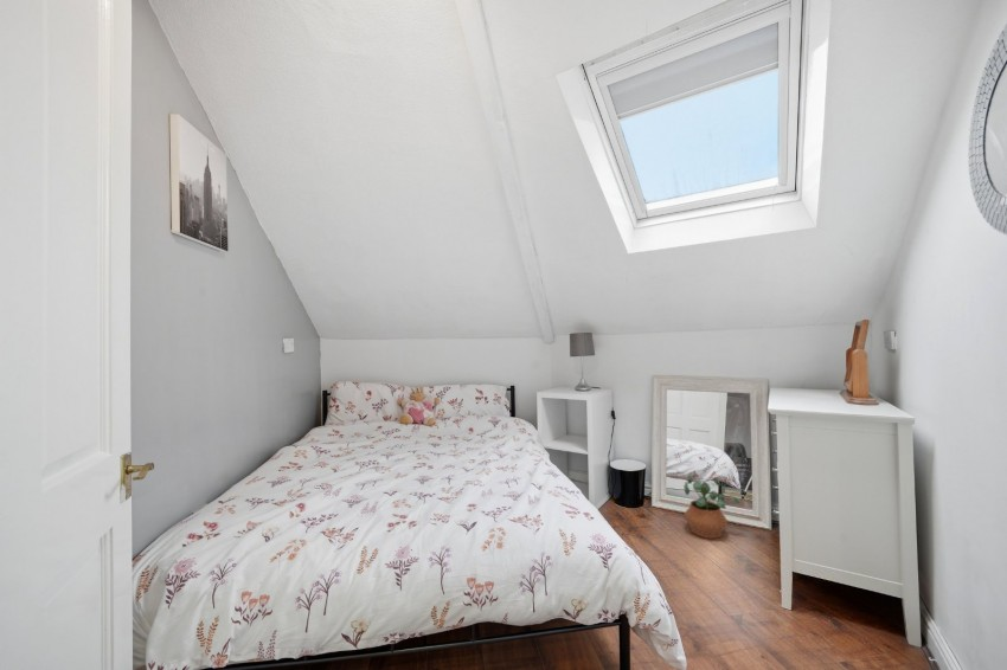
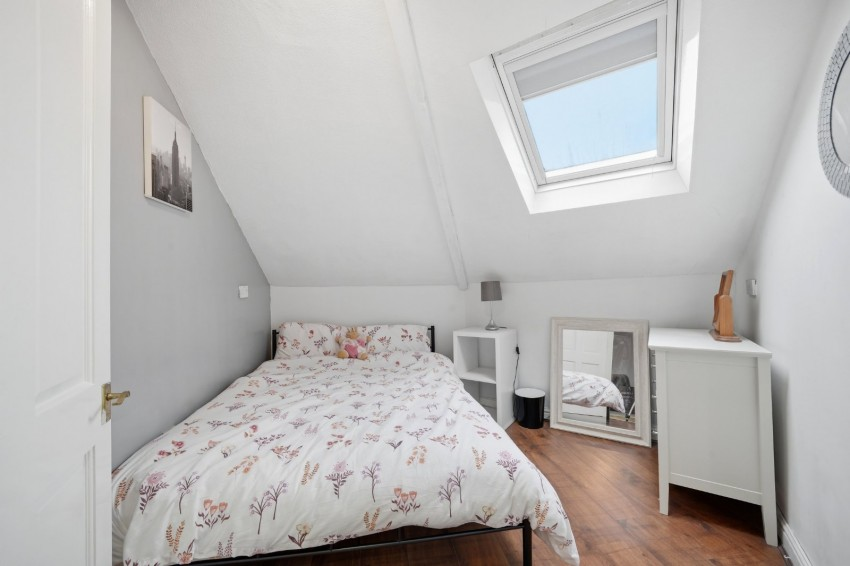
- potted plant (711, 505)
